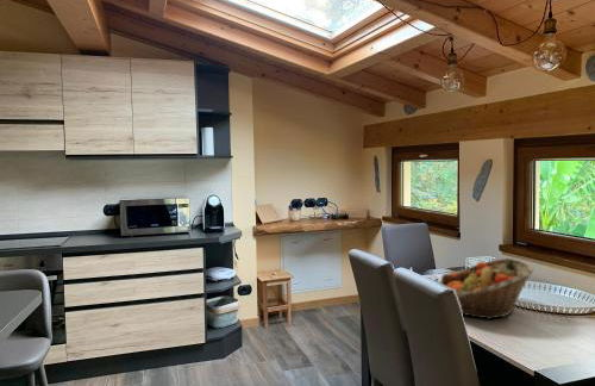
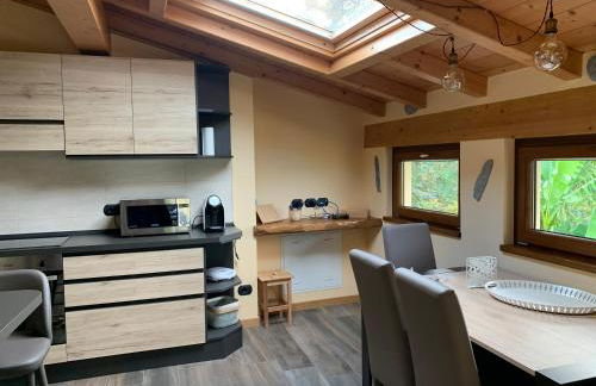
- fruit basket (483, 285)
